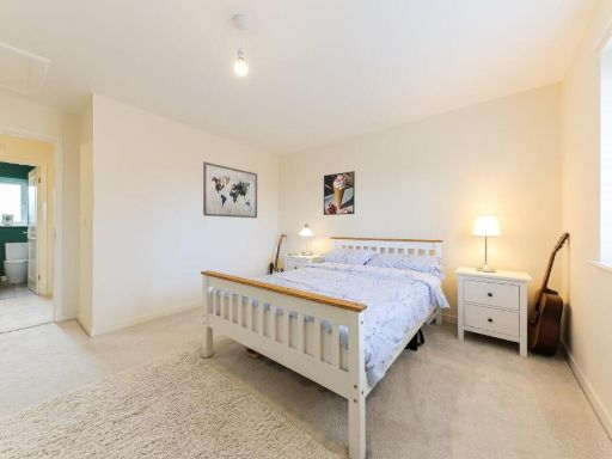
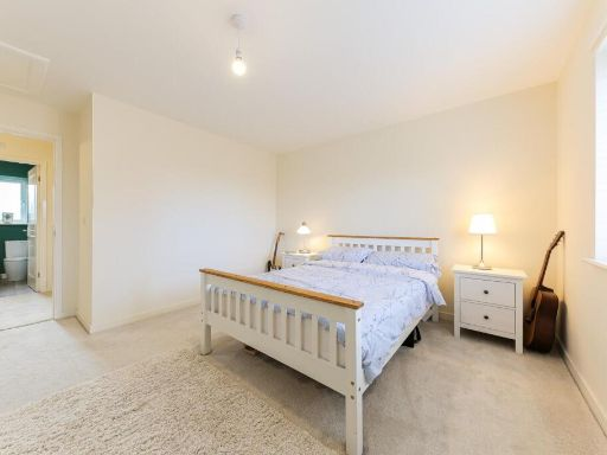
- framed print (338, 194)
- wall art (232, 192)
